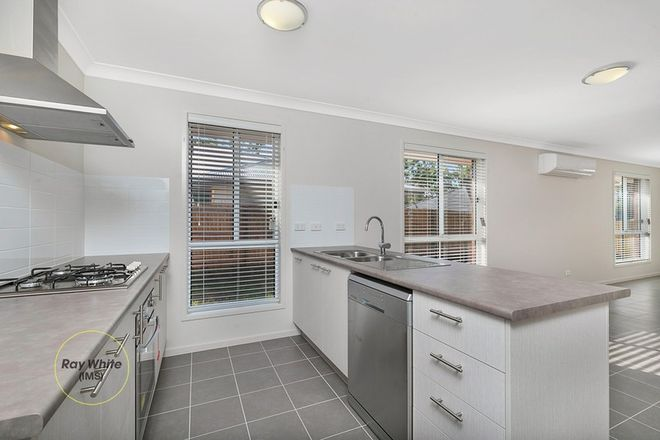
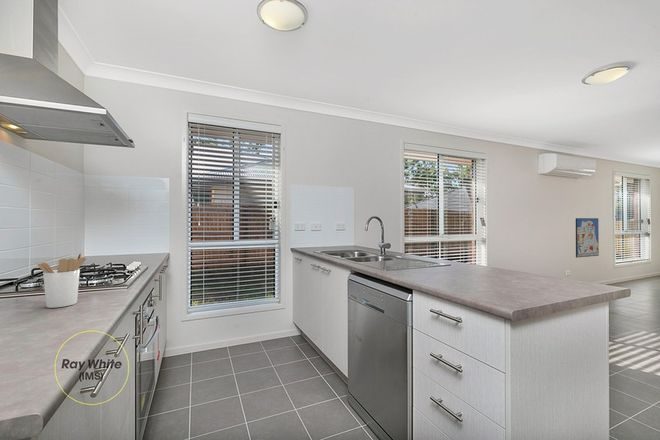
+ wall art (587, 237)
+ utensil holder (65, 279)
